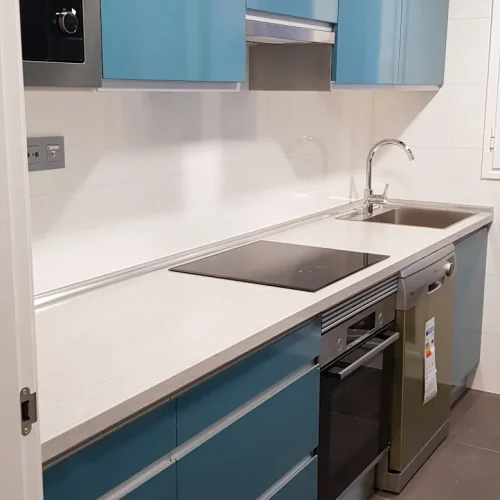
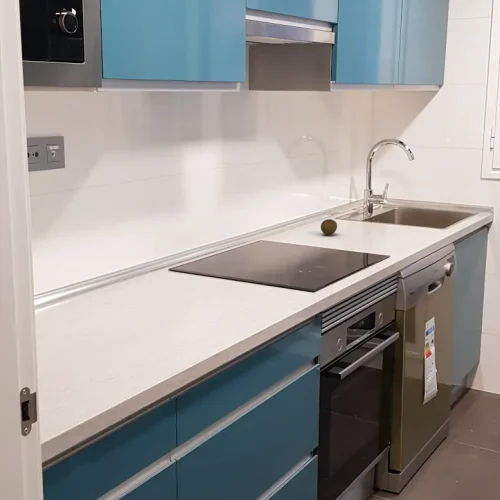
+ fruit (328, 227)
